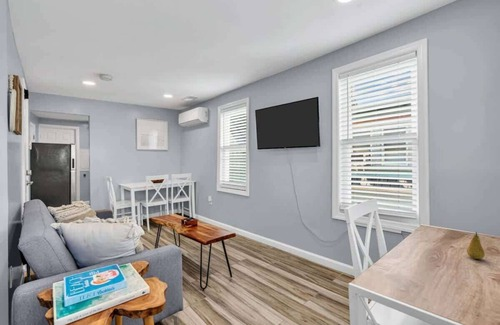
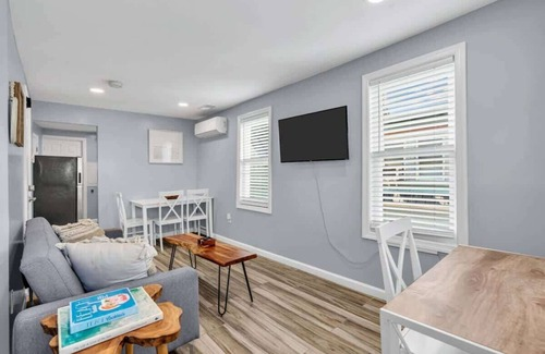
- fruit (475, 244)
